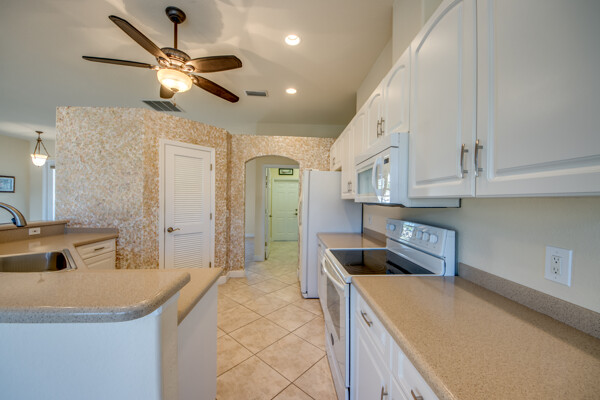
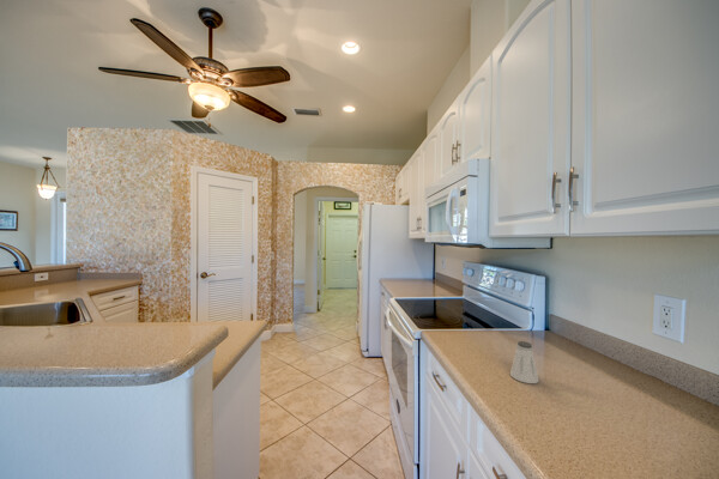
+ saltshaker (524, 359)
